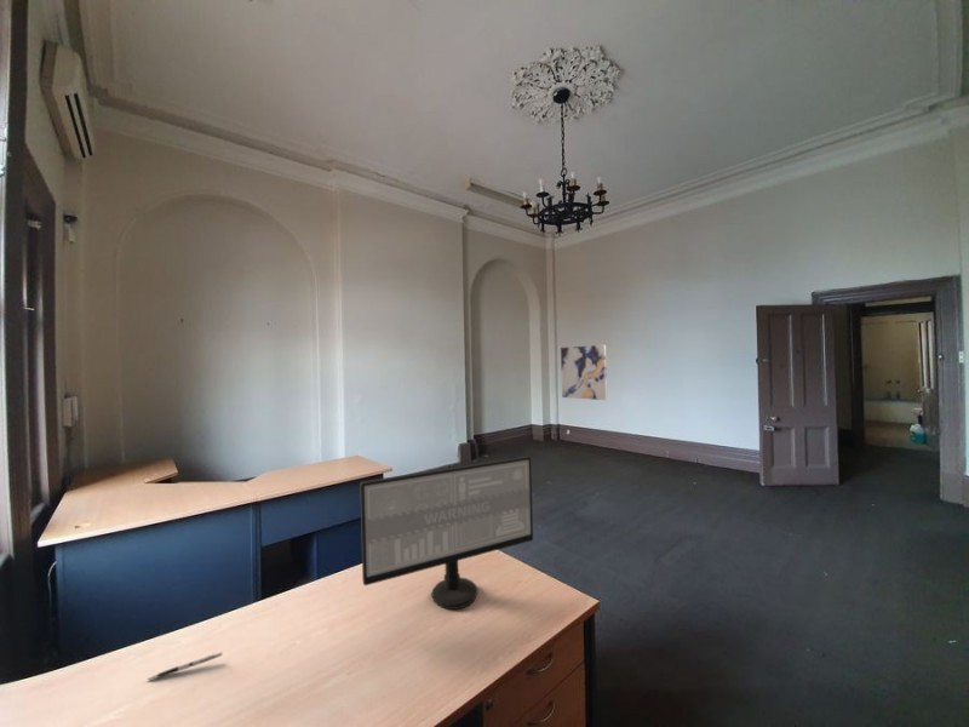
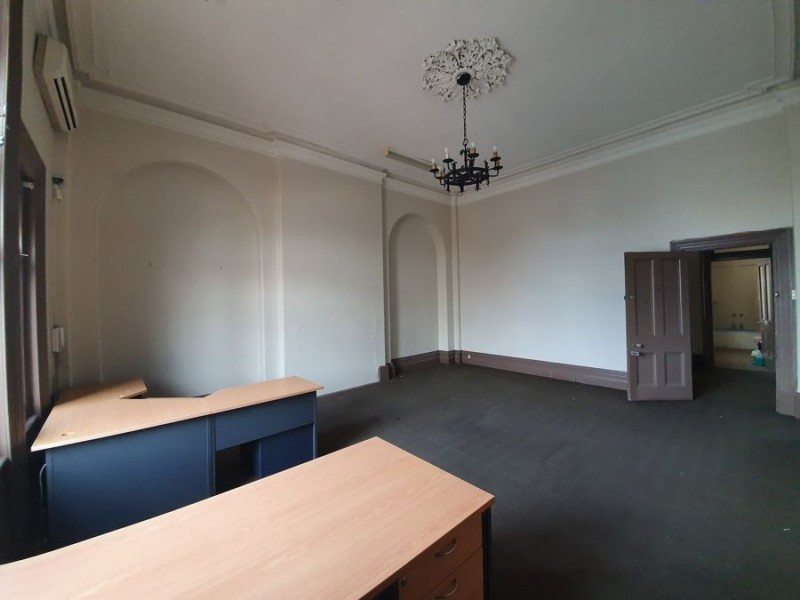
- computer monitor (453, 529)
- wall art (583, 372)
- pen (185, 665)
